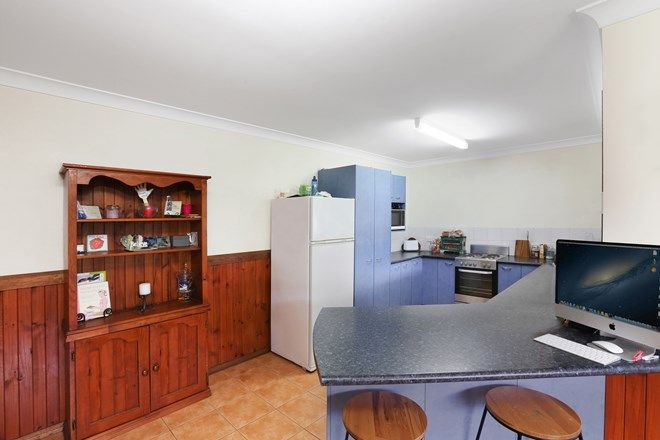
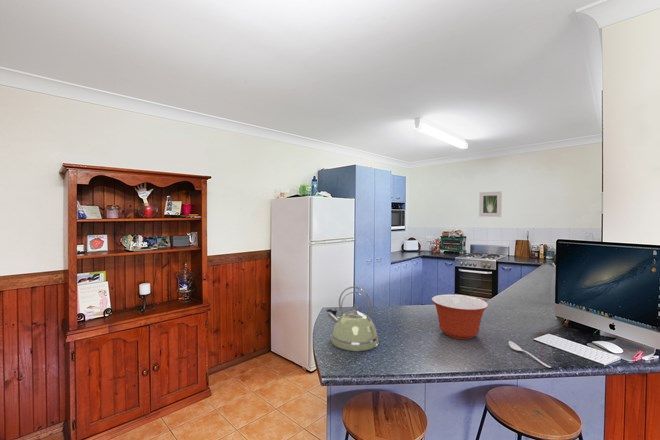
+ spoon (528, 353)
+ mixing bowl (458, 317)
+ kettle (351, 313)
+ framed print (490, 204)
